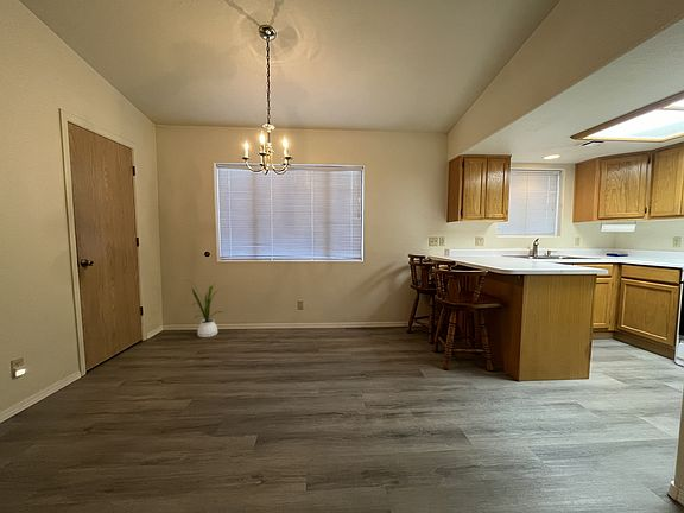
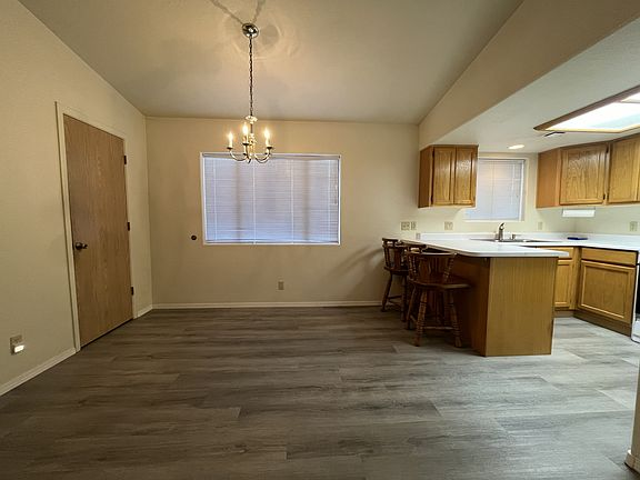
- house plant (204, 308)
